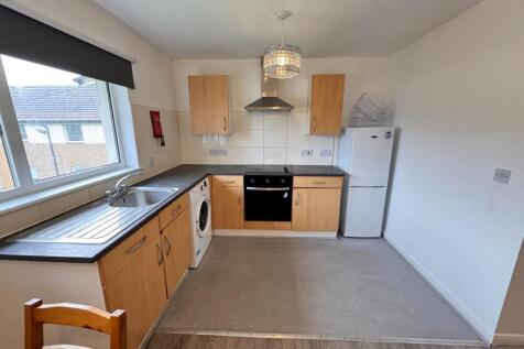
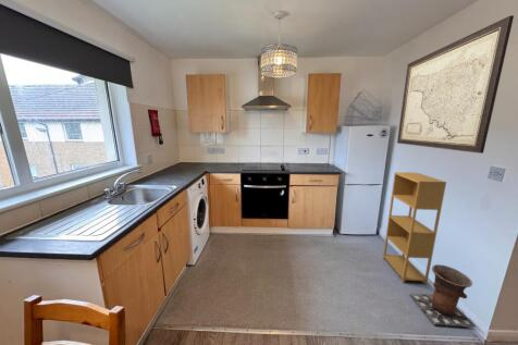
+ vase (443, 292)
+ wall art (436, 99)
+ shelving unit (409, 225)
